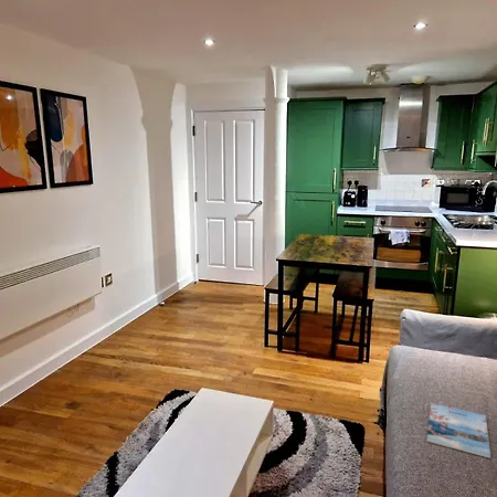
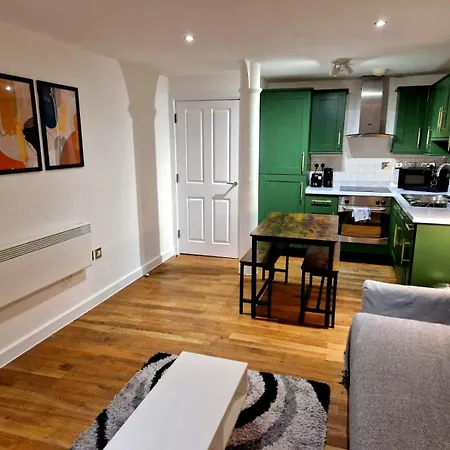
- magazine (457, 427)
